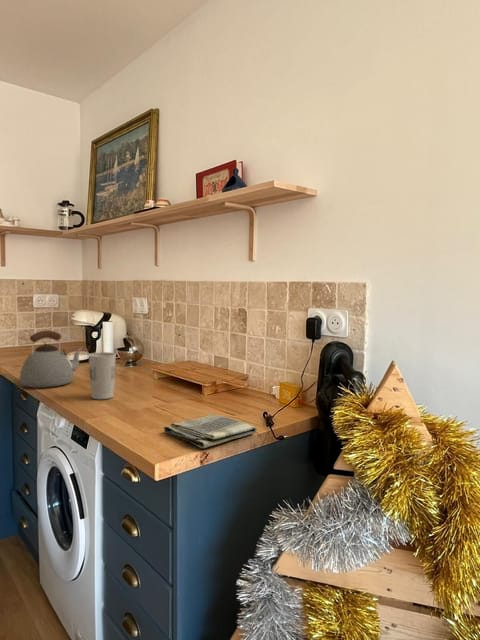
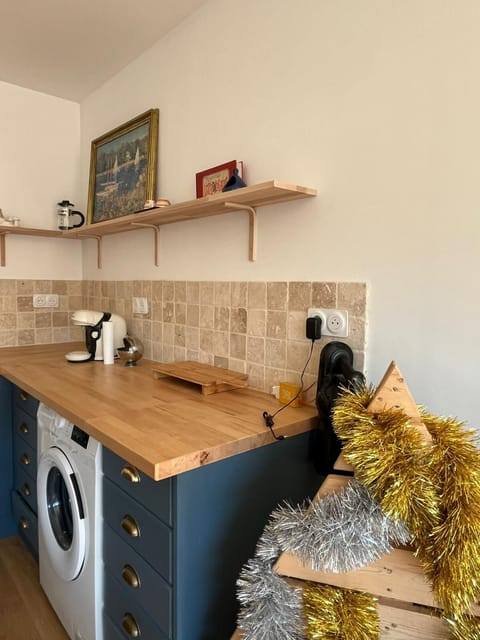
- cup (102, 375)
- dish towel (209, 427)
- kettle (54, 356)
